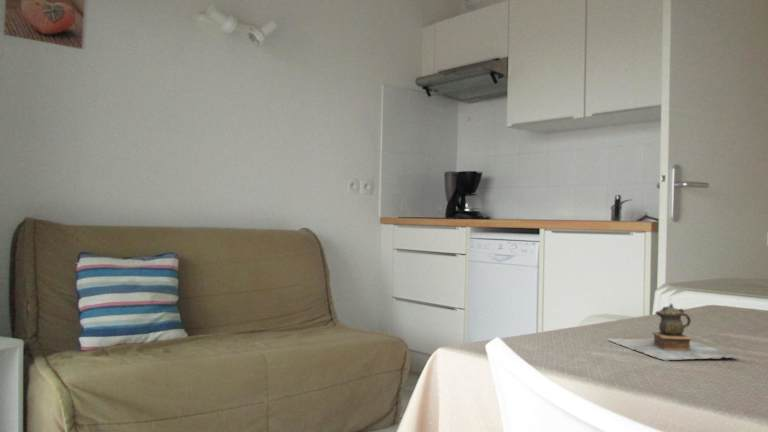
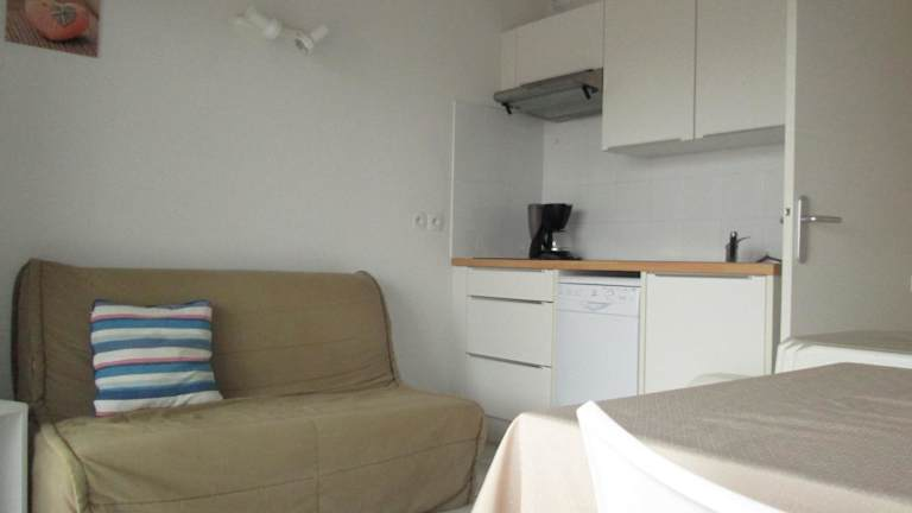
- teapot (671, 326)
